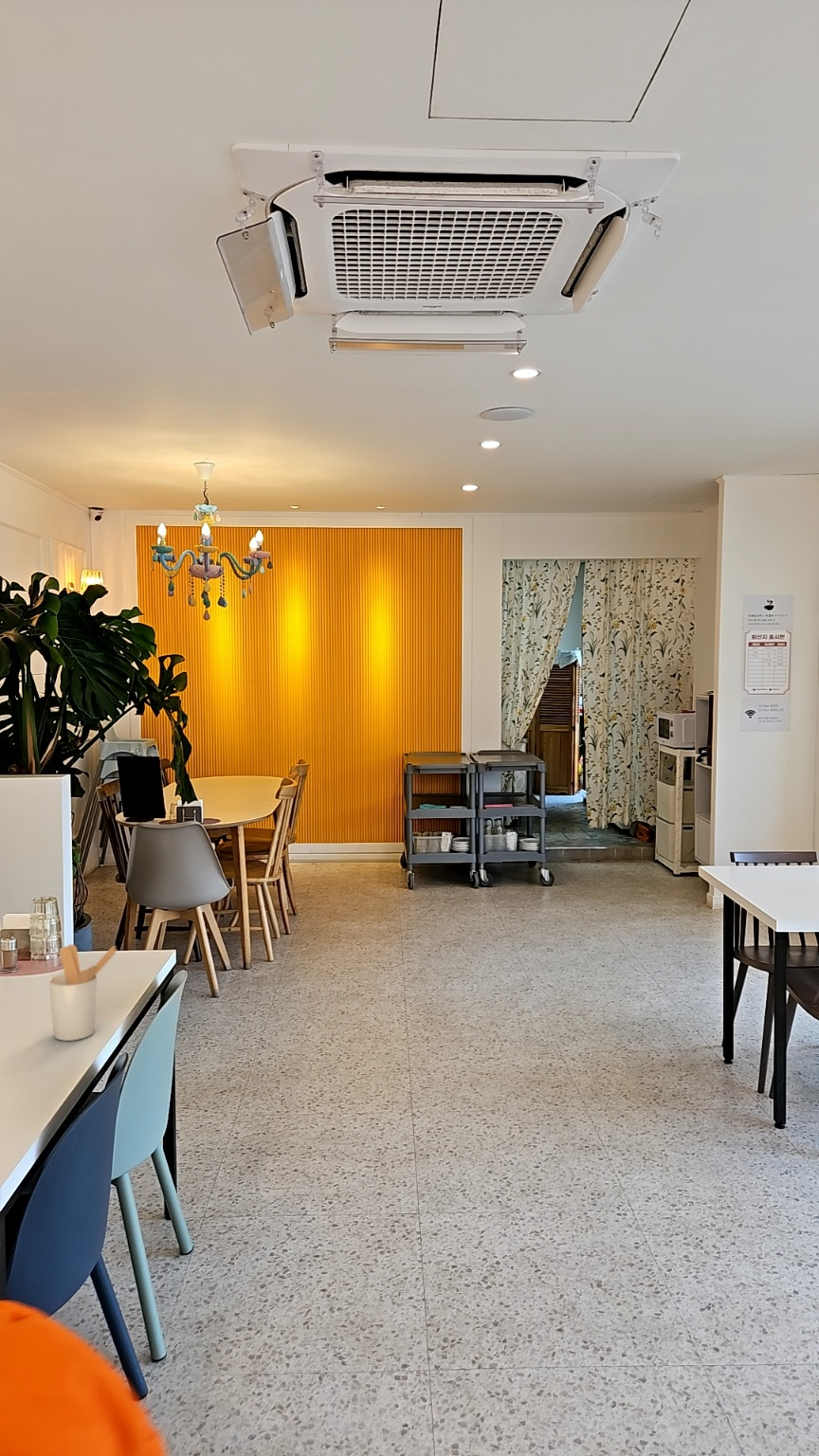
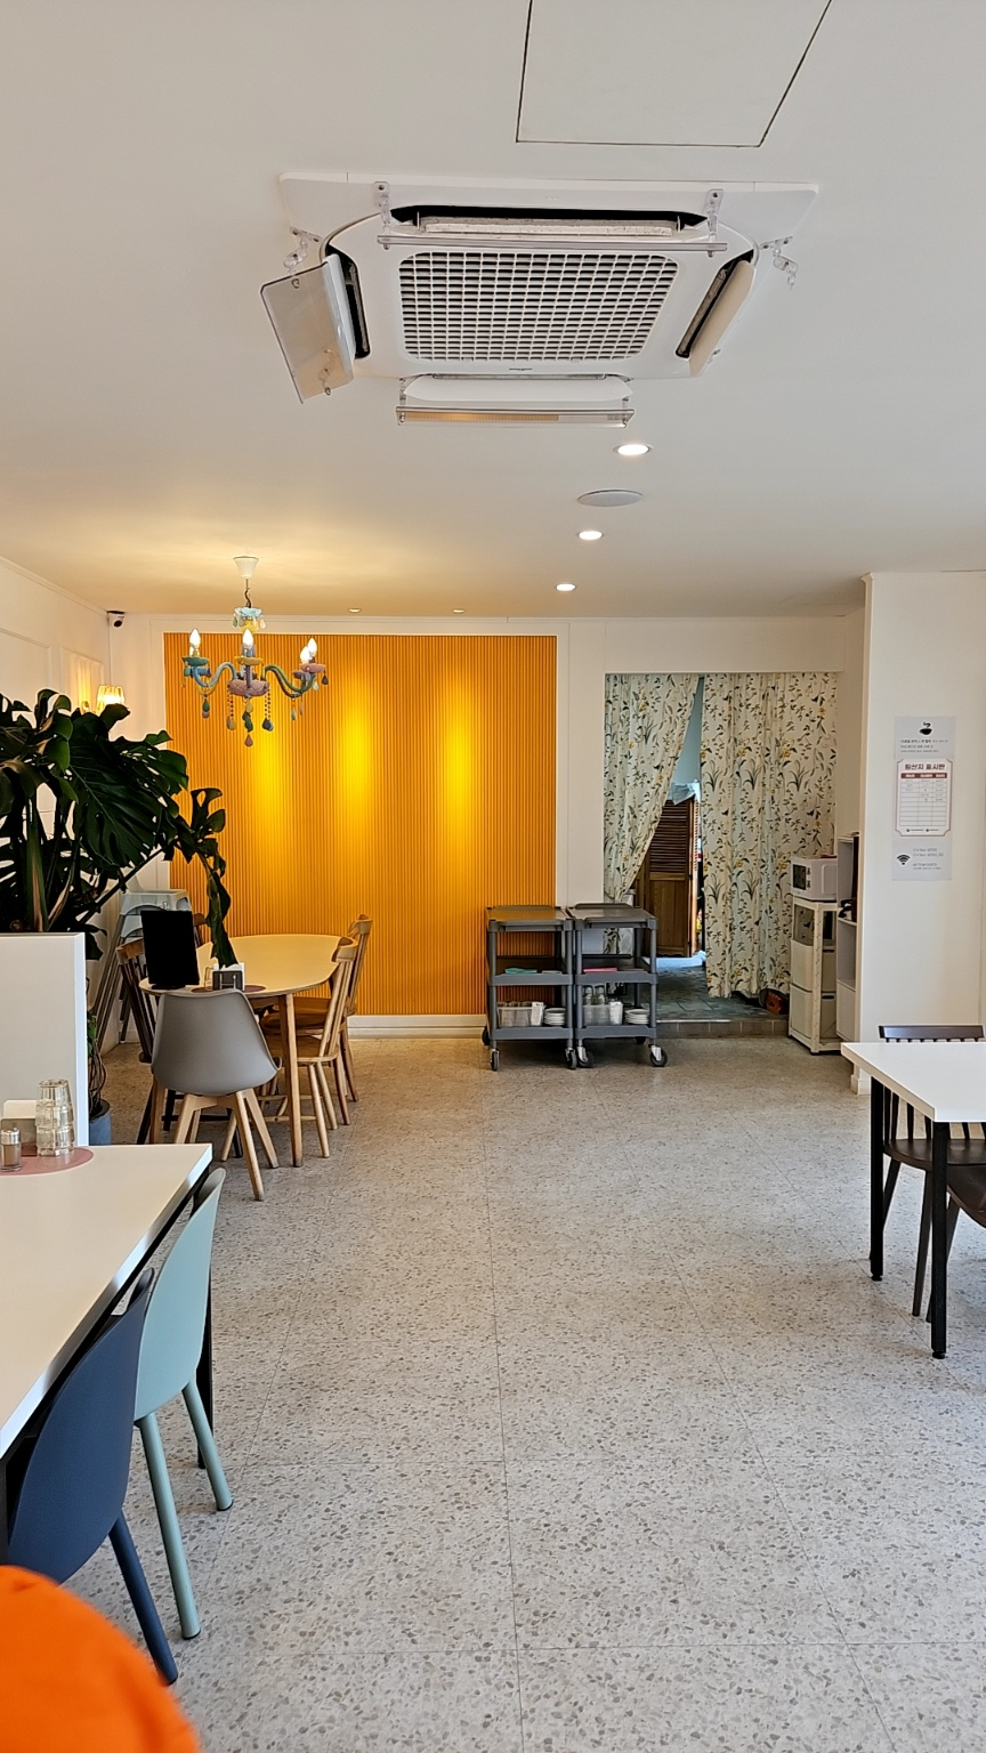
- utensil holder (85, 990)
